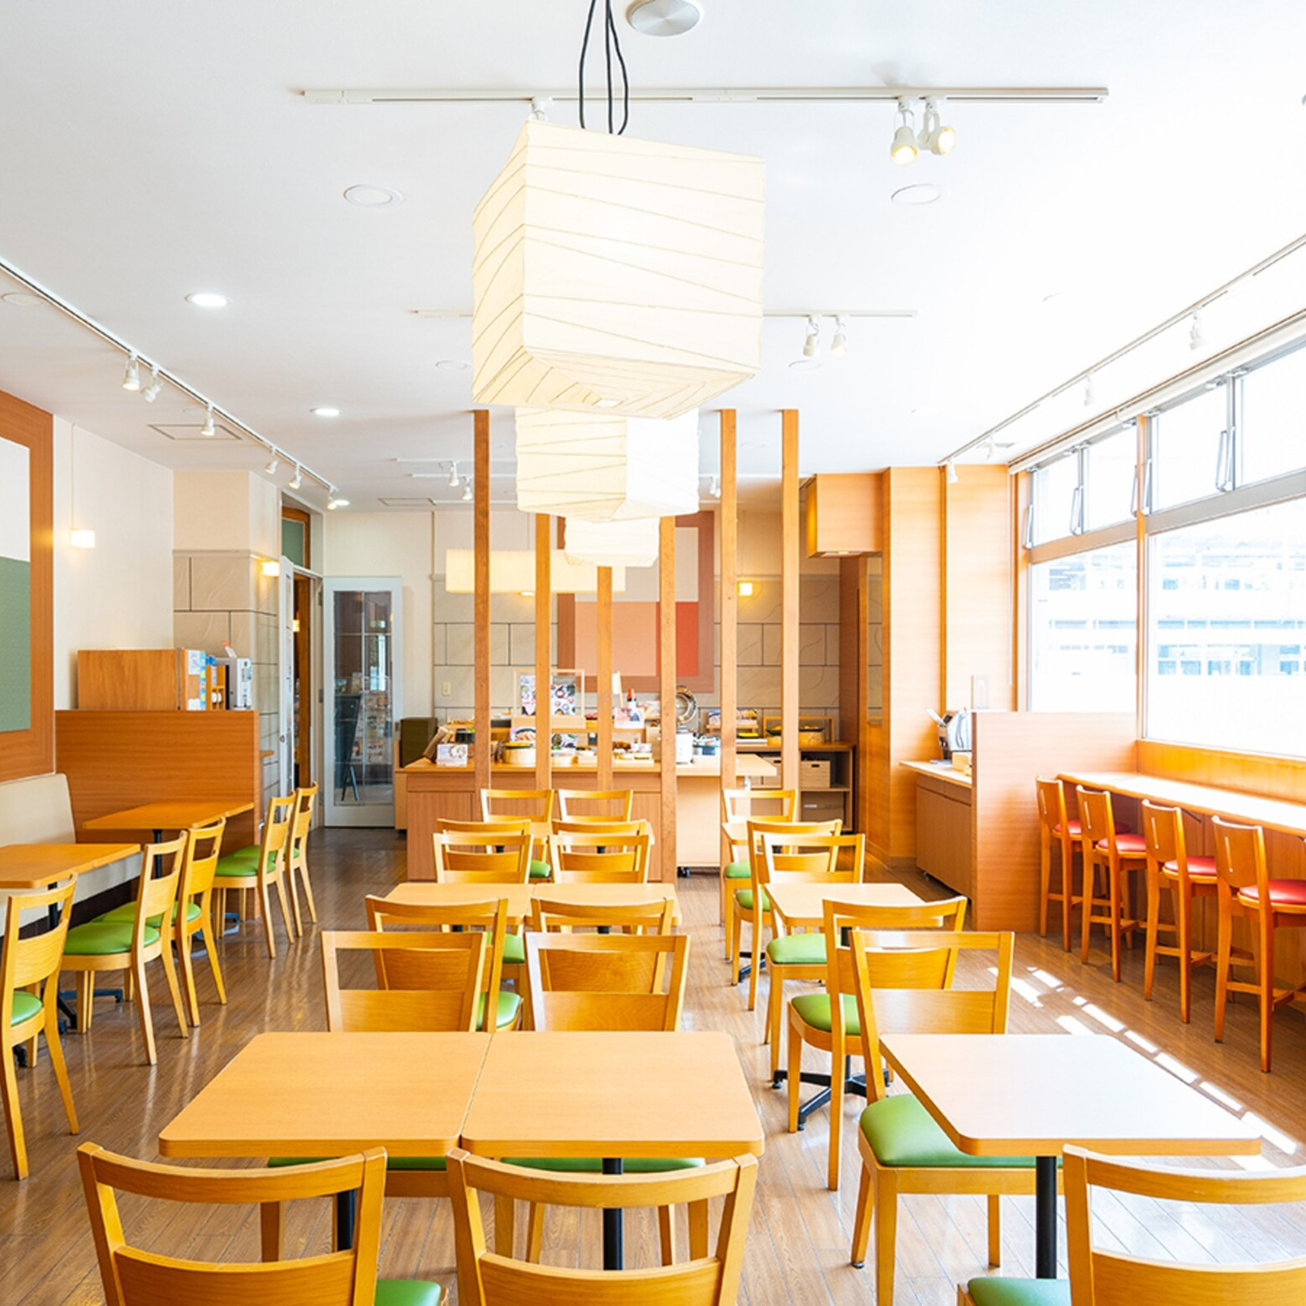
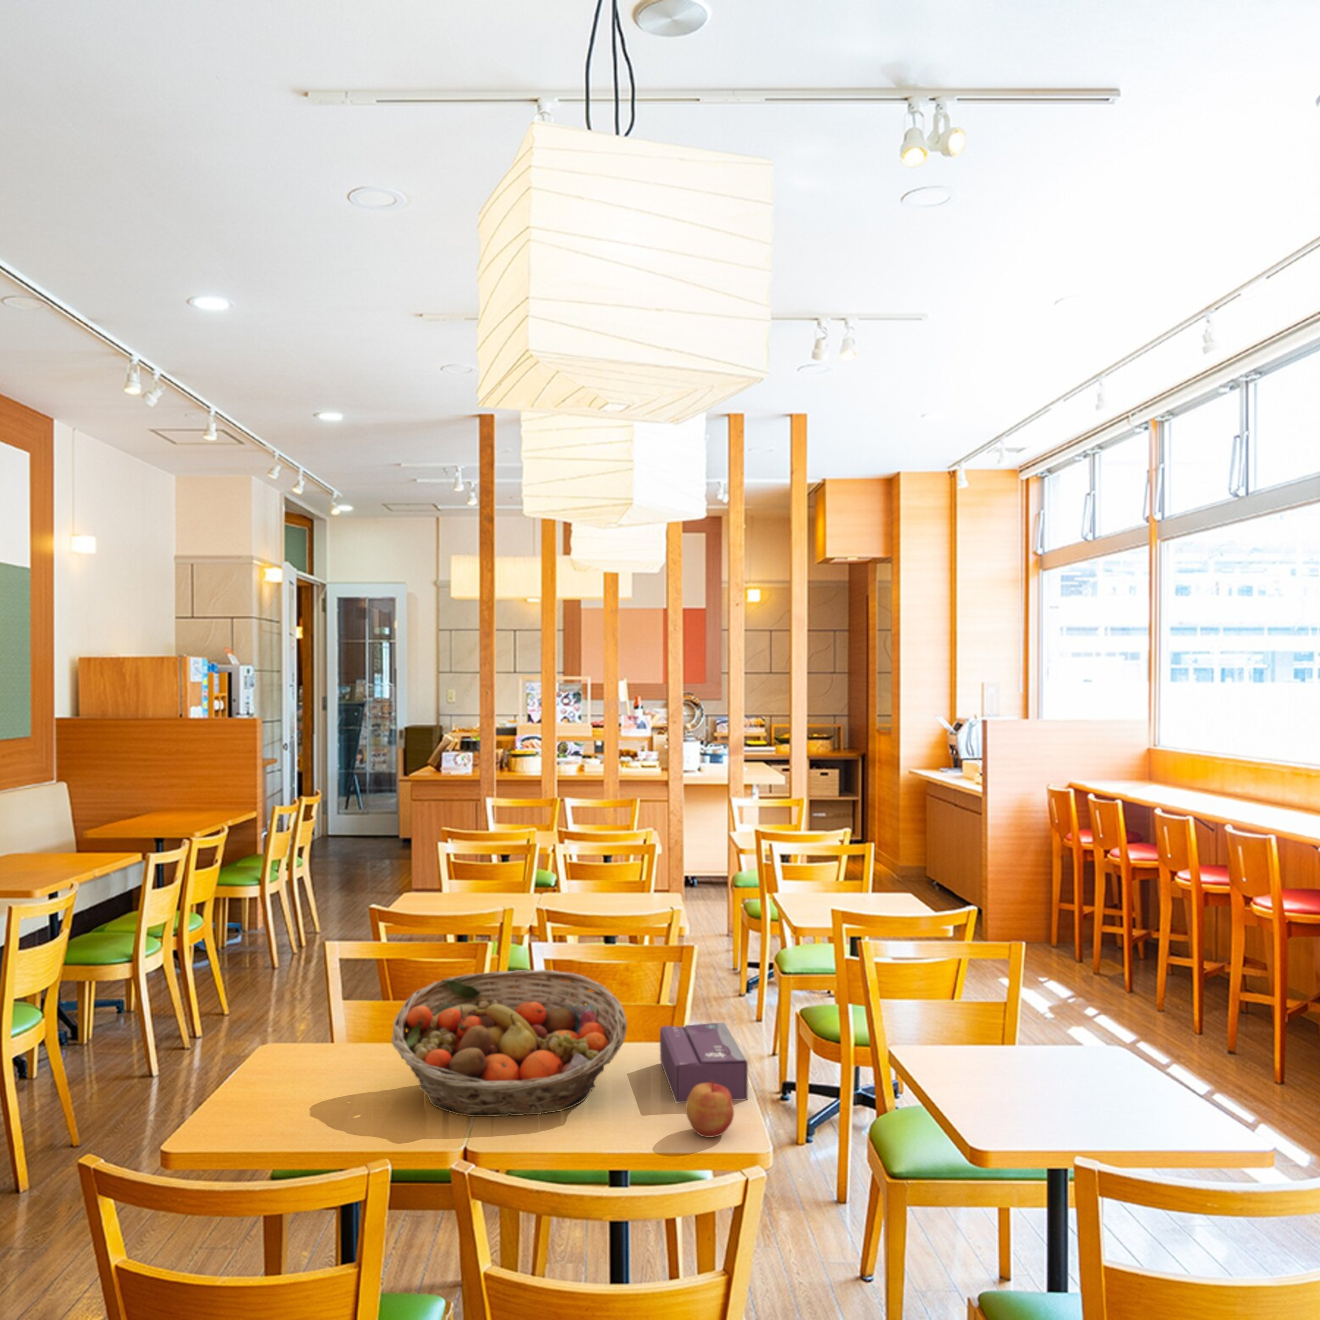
+ tissue box (701, 1060)
+ fruit basket (510, 1041)
+ apple (708, 1106)
